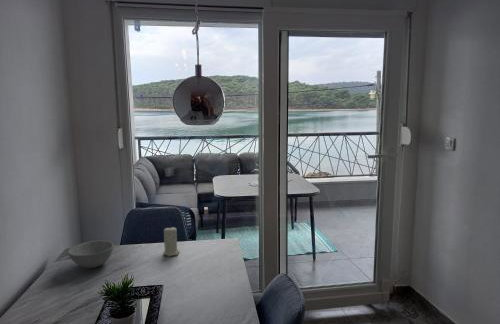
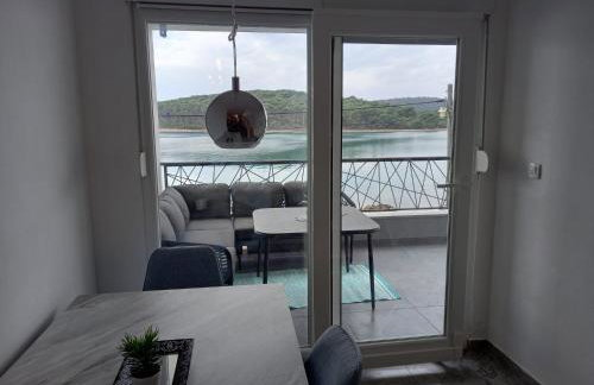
- candle (170, 239)
- bowl (91, 256)
